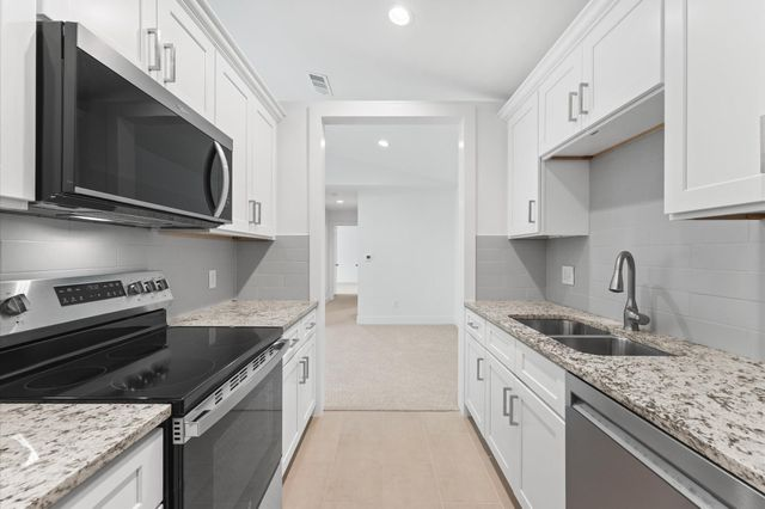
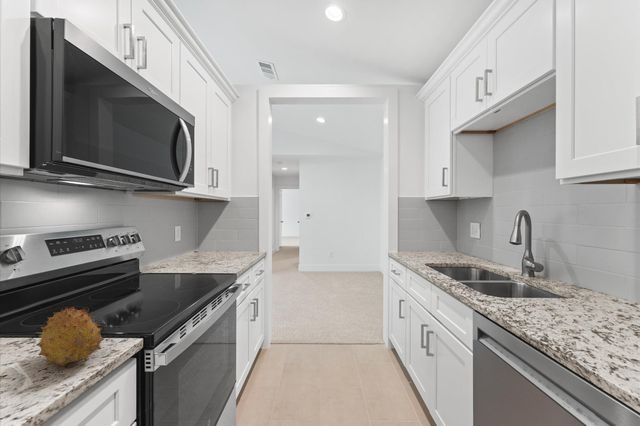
+ fruit (70, 333)
